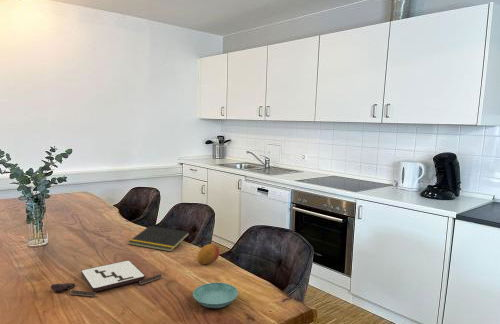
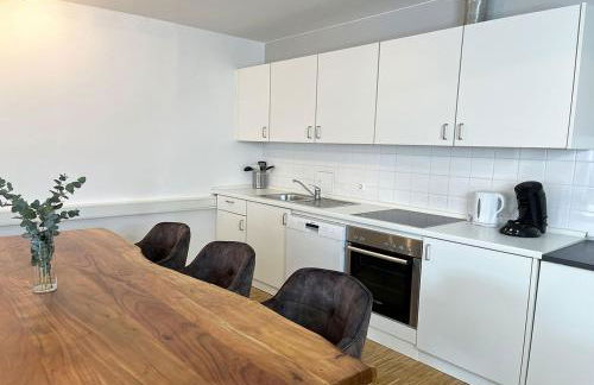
- notepad (159, 238)
- board game (105, 275)
- saucer (215, 296)
- fruit (208, 254)
